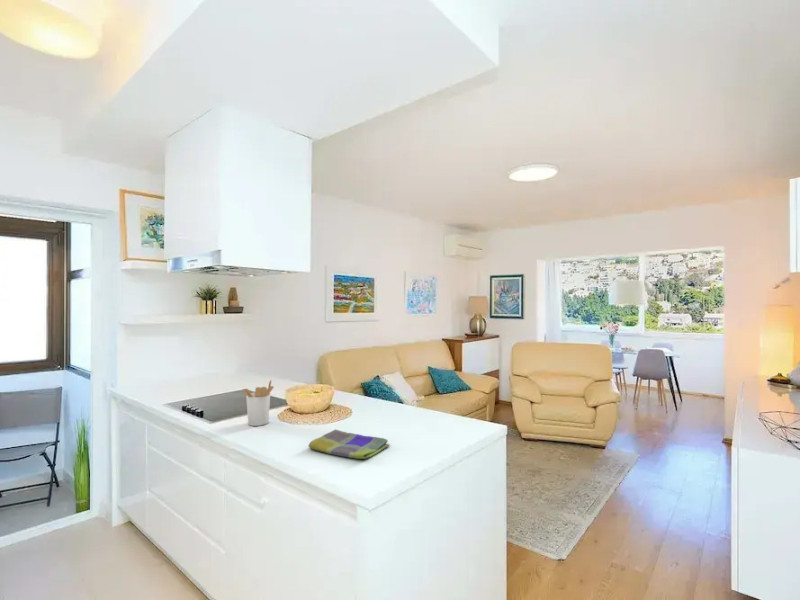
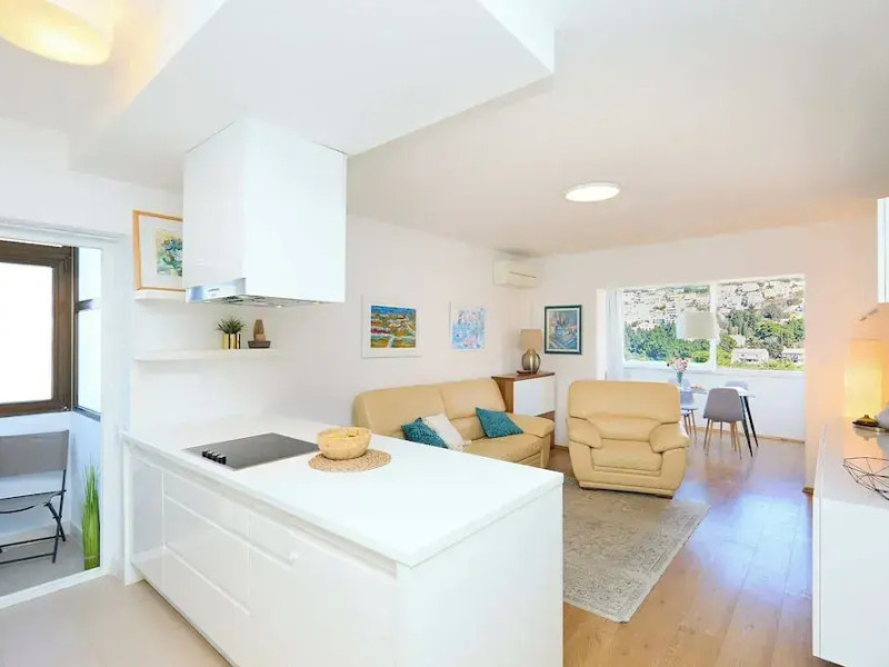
- utensil holder (260, 403)
- dish towel (348, 443)
